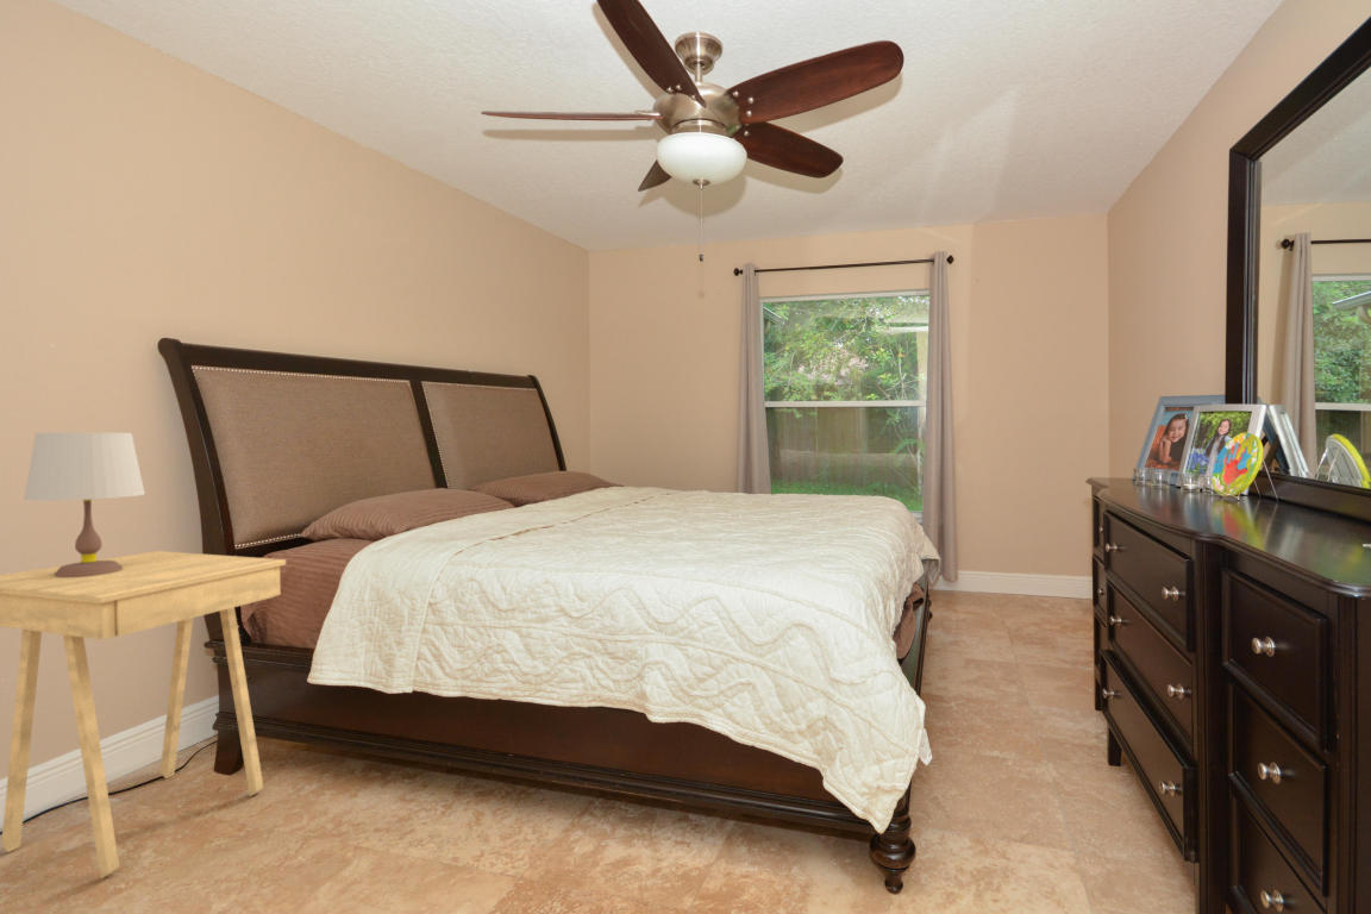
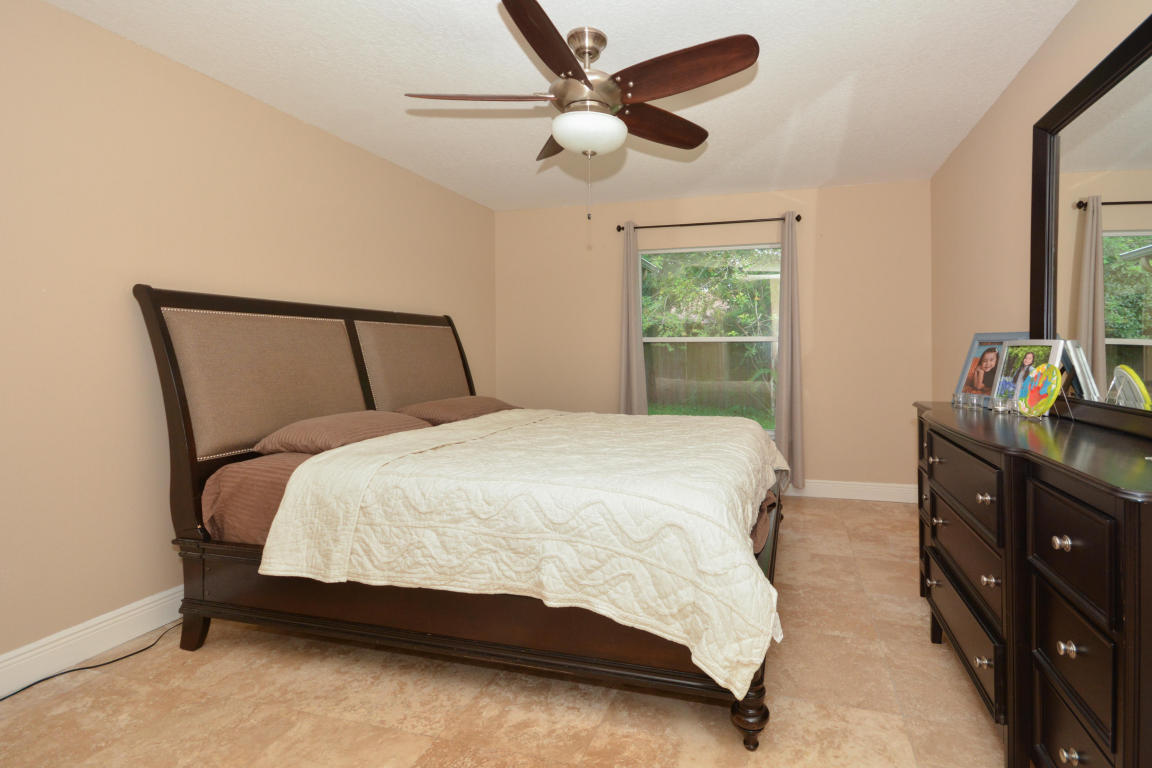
- table lamp (87, 501)
- side table (168, 701)
